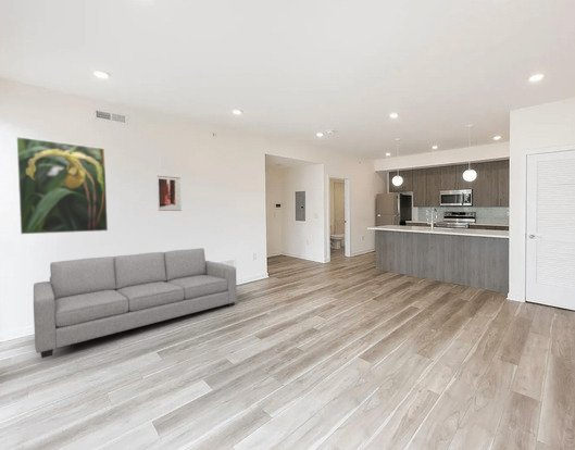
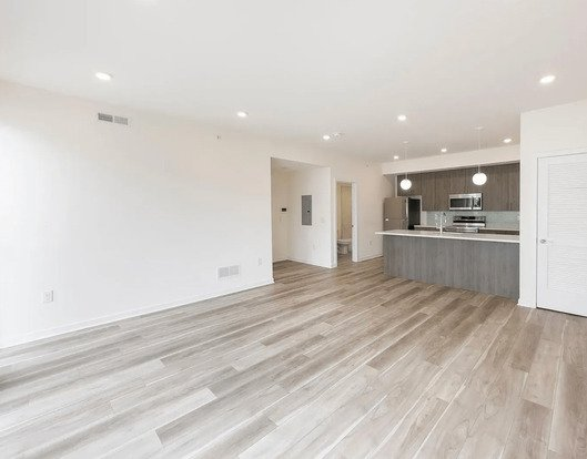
- wall art (170, 193)
- sofa (147, 286)
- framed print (65, 188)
